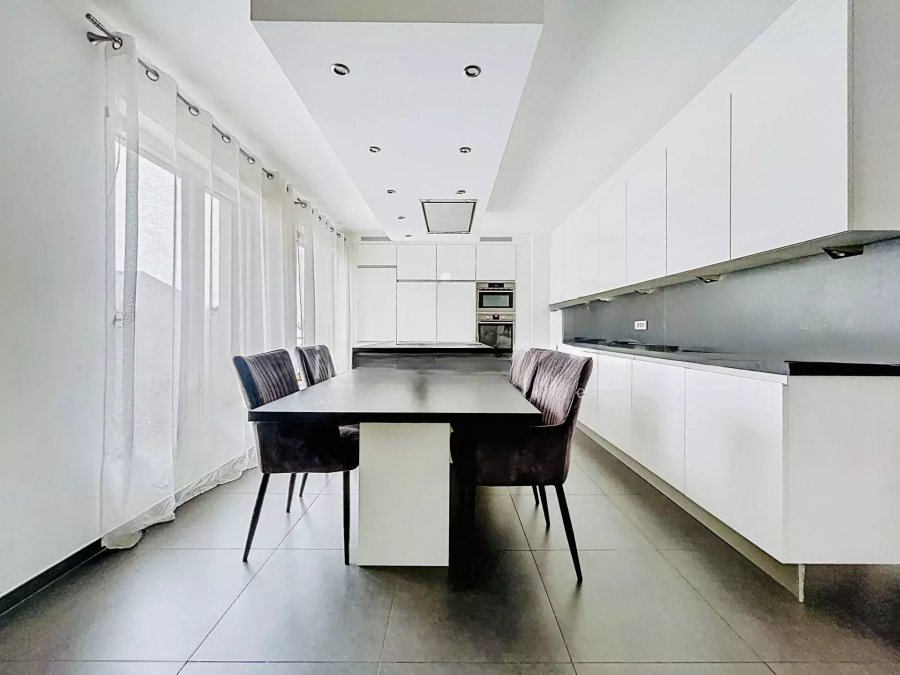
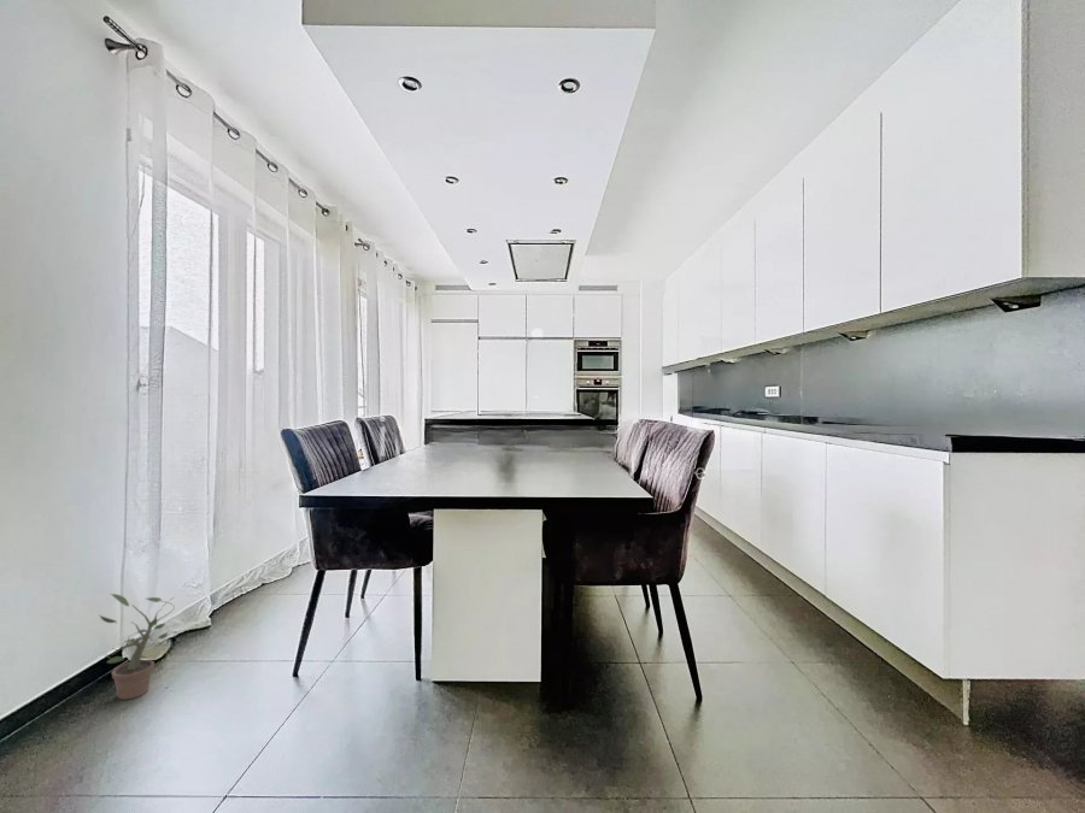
+ potted plant (141, 638)
